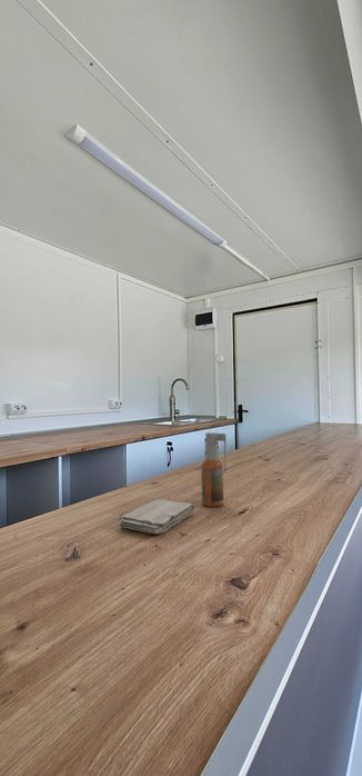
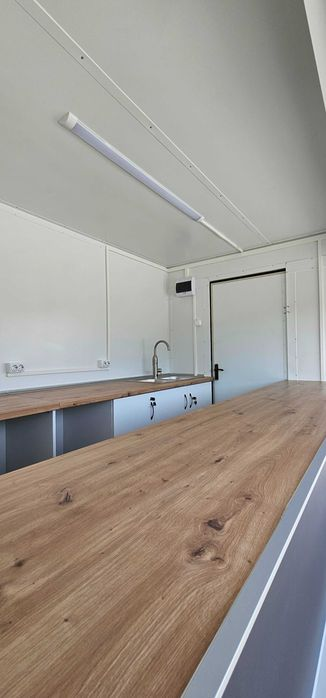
- spray bottle (213, 468)
- washcloth (158, 514)
